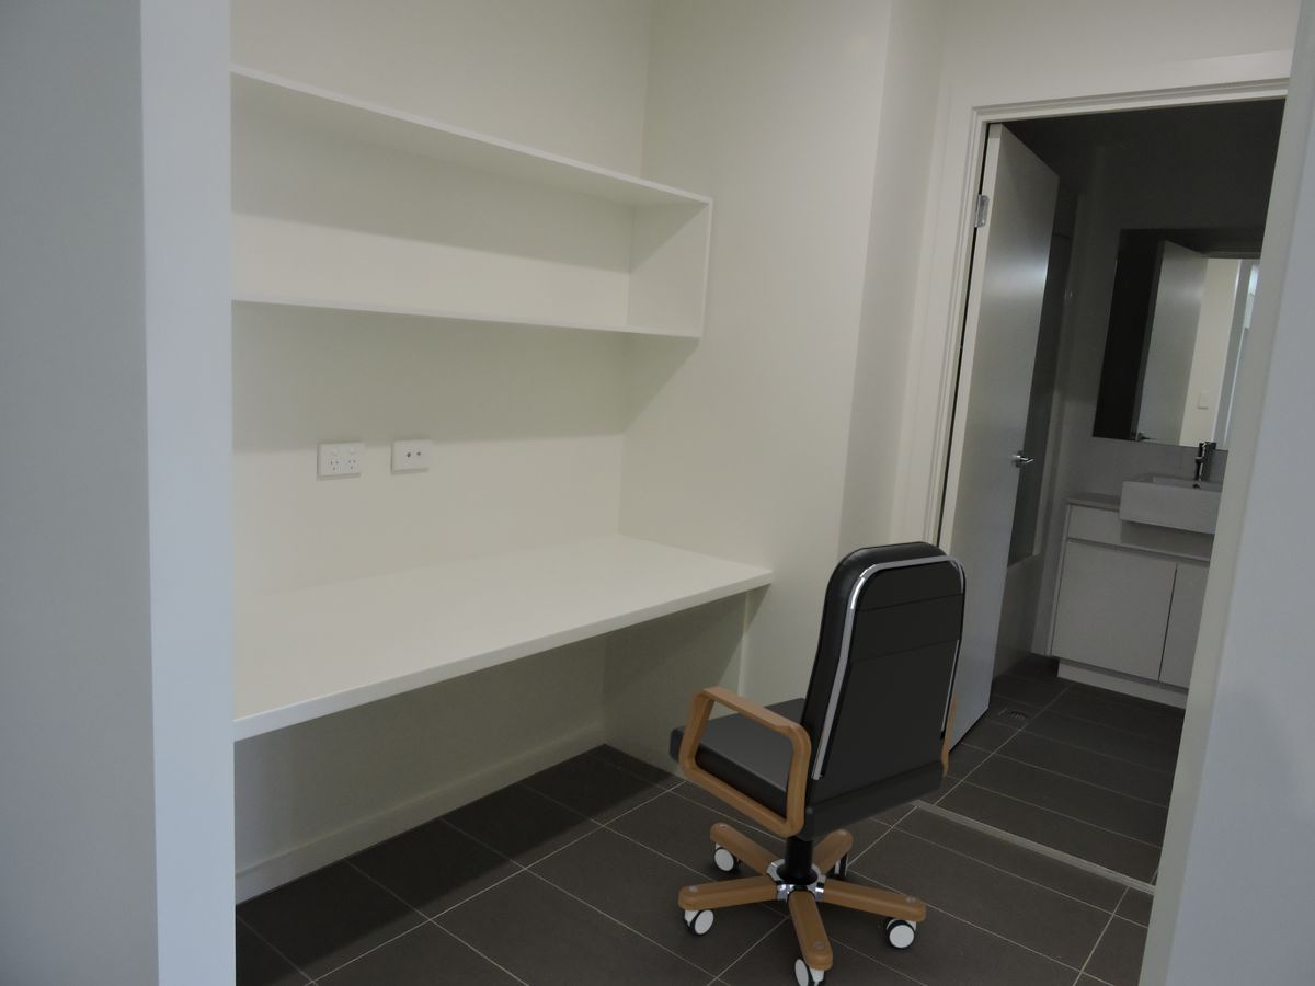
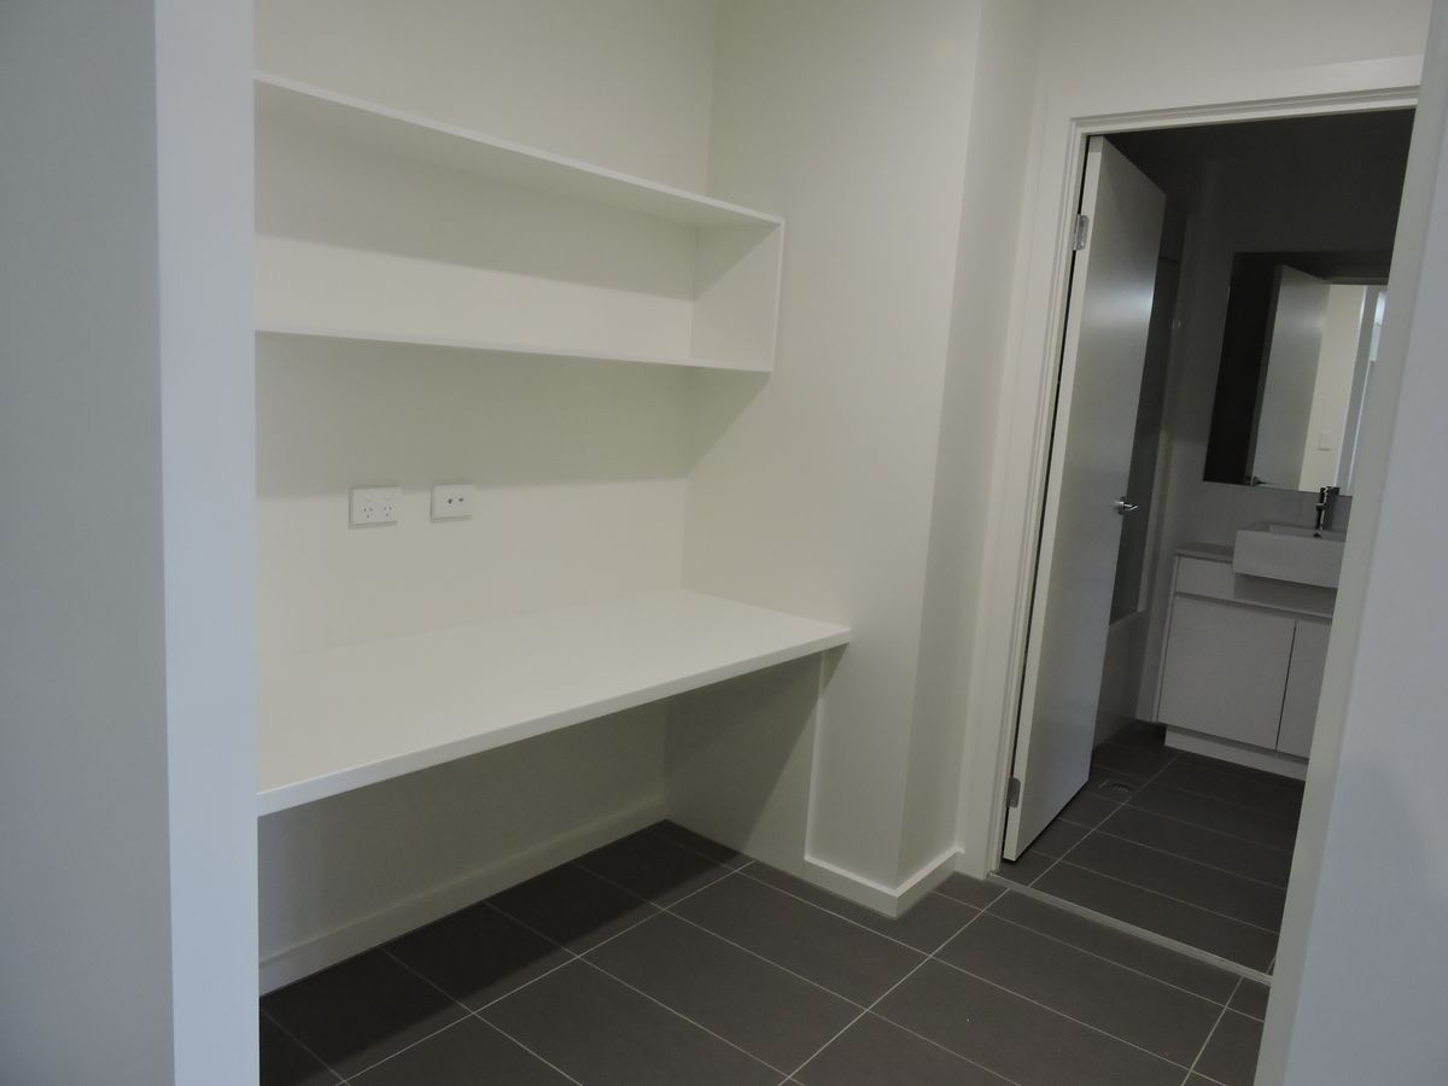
- office chair (802, 725)
